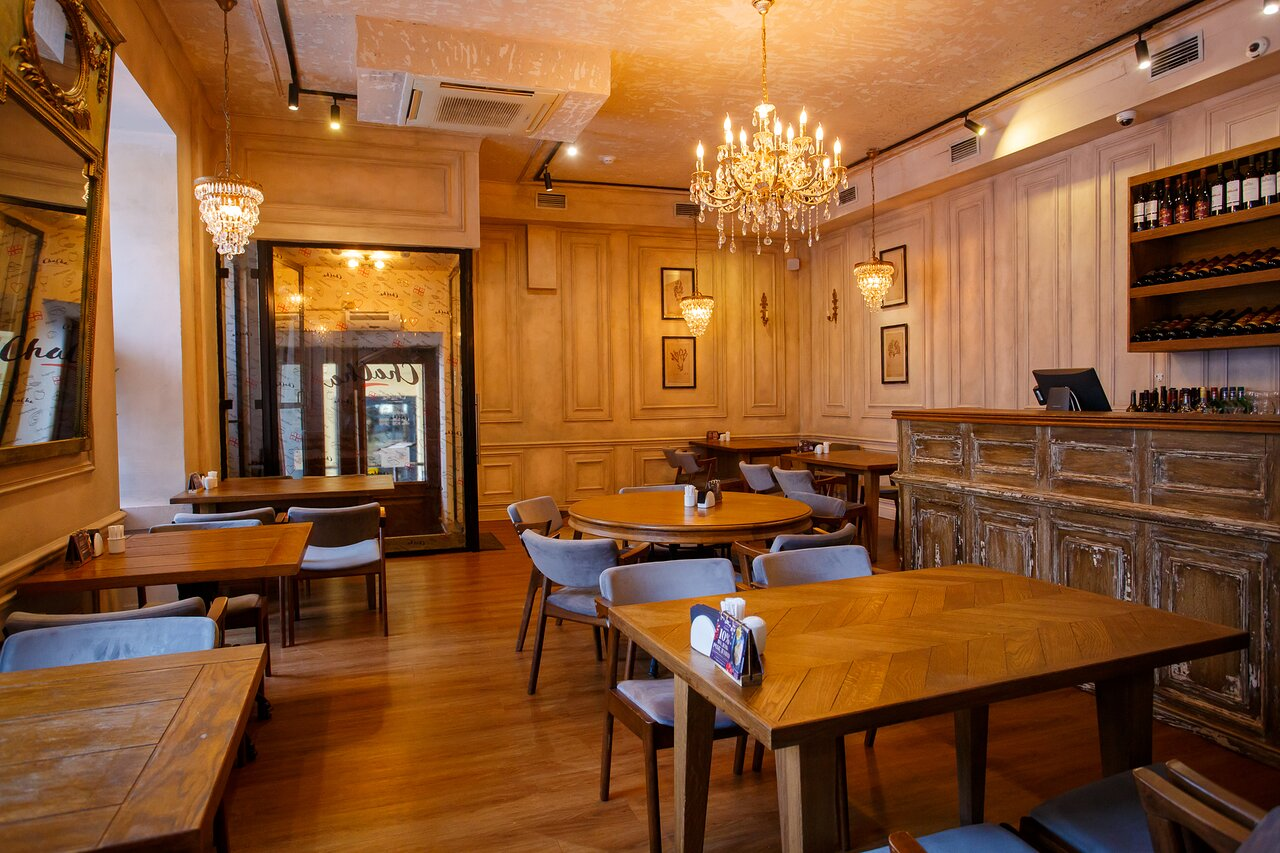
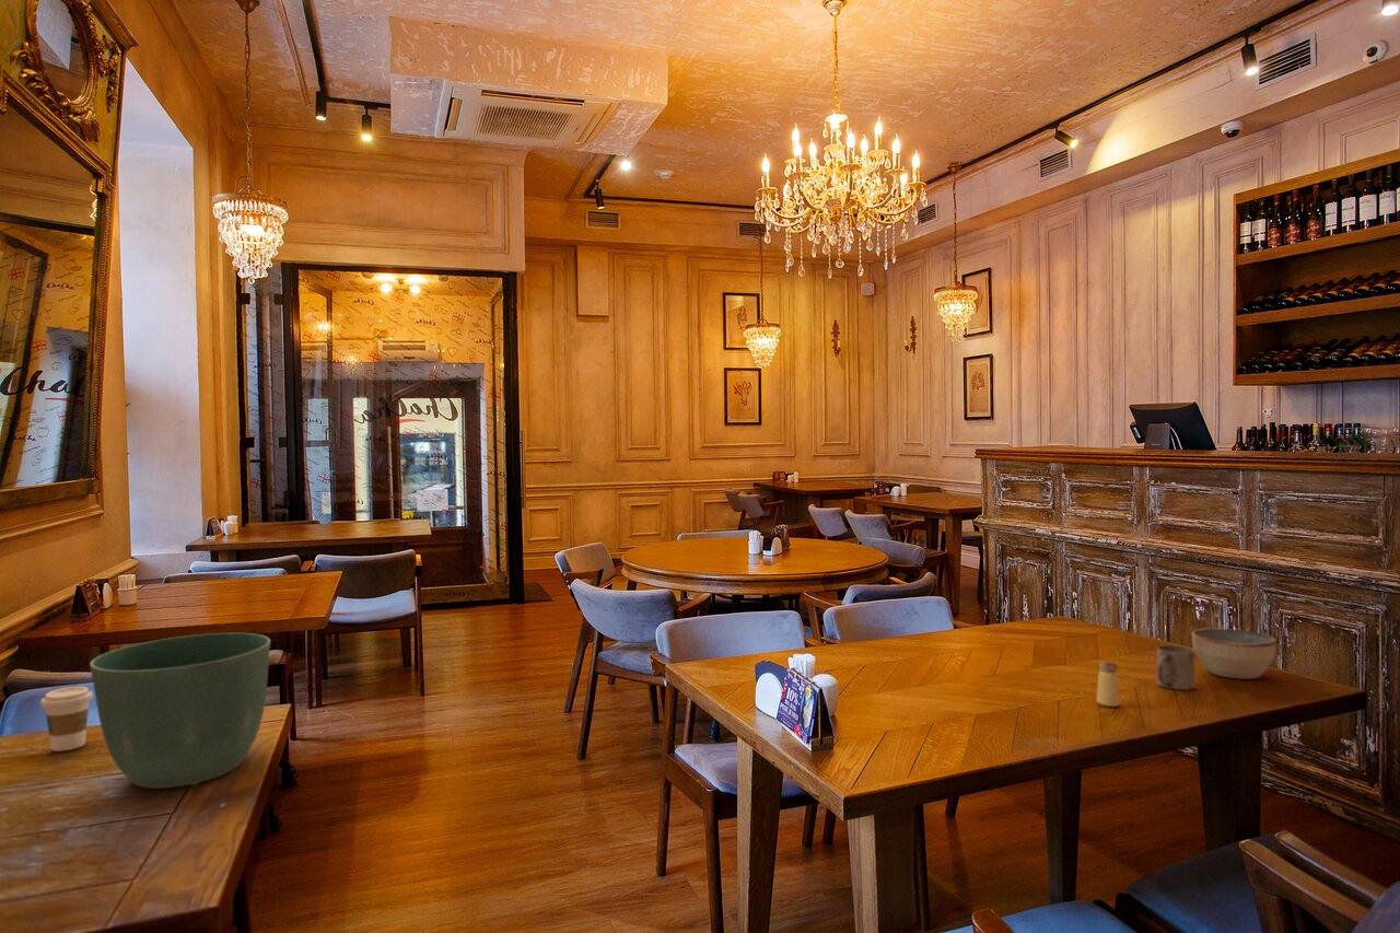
+ saltshaker (1108, 683)
+ coffee cup (67, 719)
+ bowl (1233, 654)
+ mug (1171, 667)
+ flower pot (186, 710)
